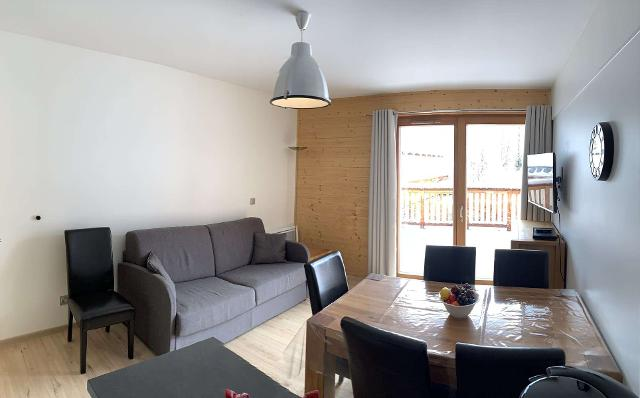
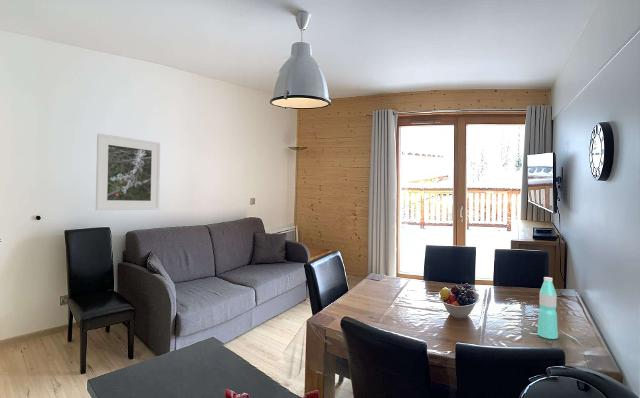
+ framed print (130, 174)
+ water bottle (547, 306)
